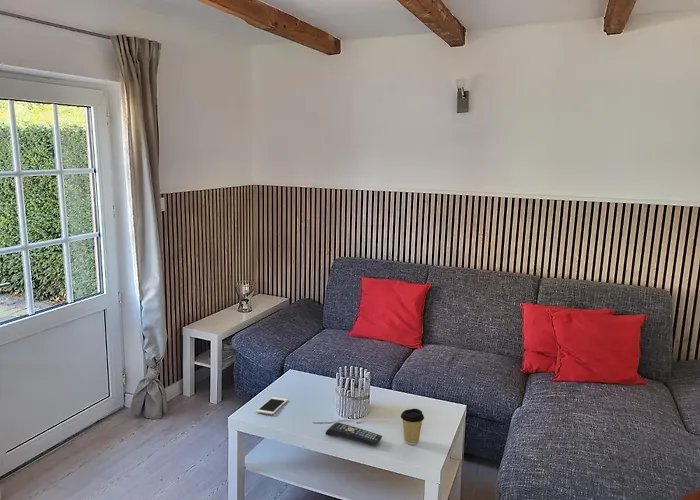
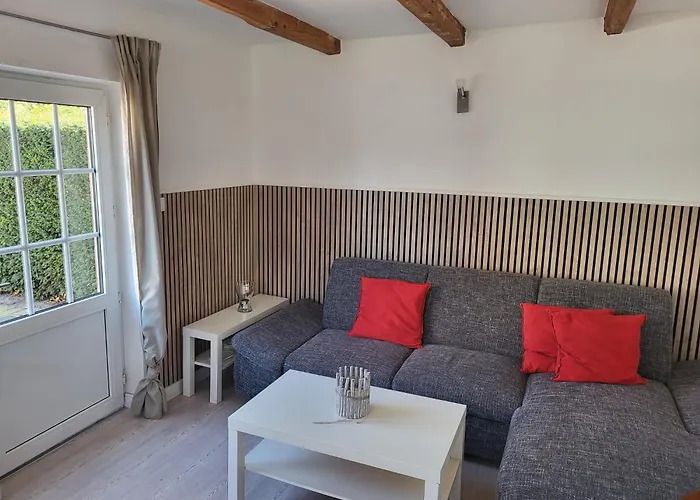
- cell phone (272, 405)
- coffee cup (412, 426)
- remote control (353, 433)
